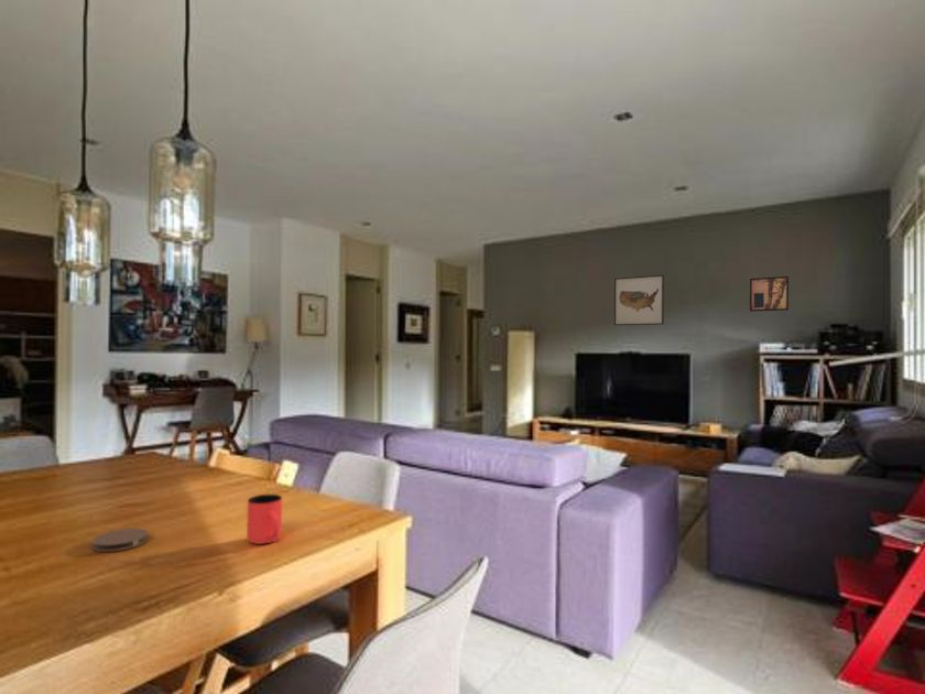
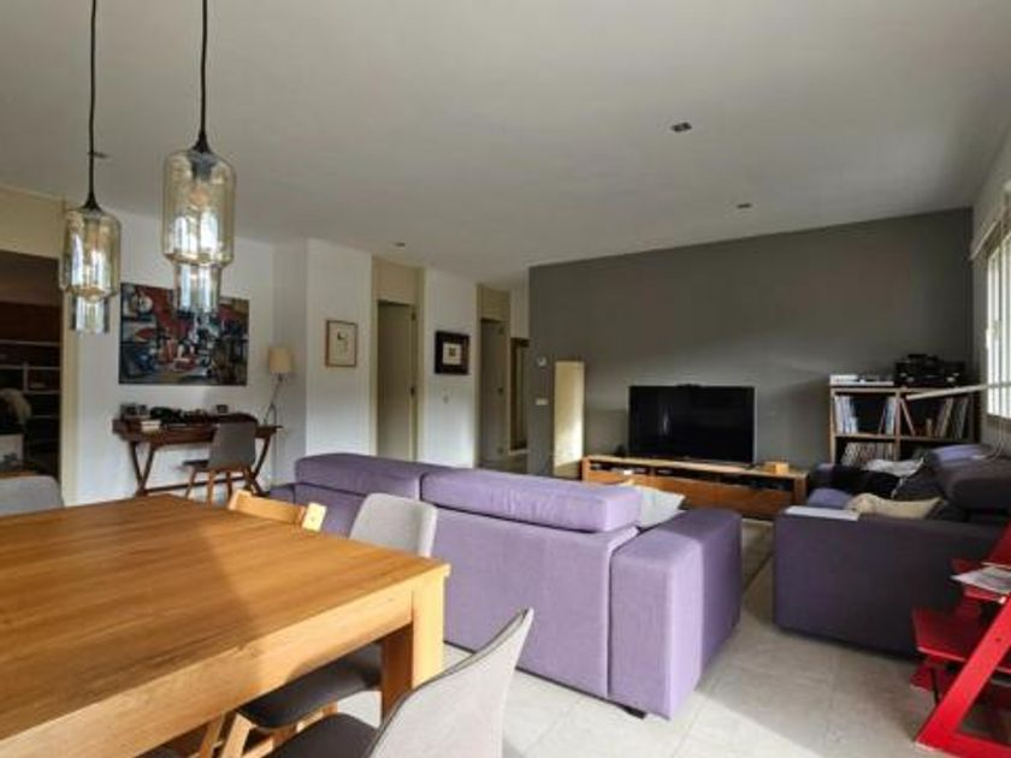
- cup (266, 520)
- coaster (120, 539)
- wall art (769, 294)
- wall art (638, 301)
